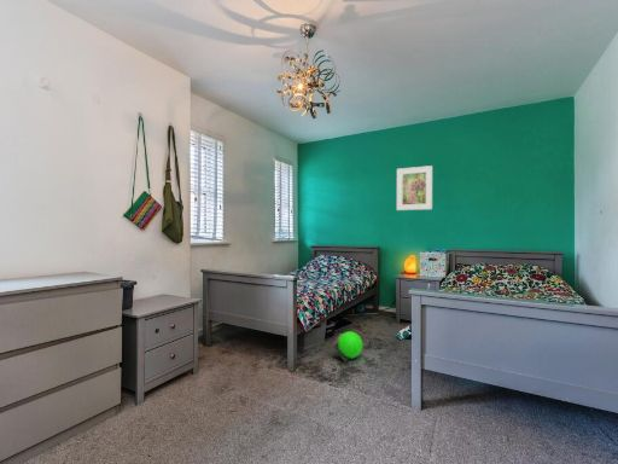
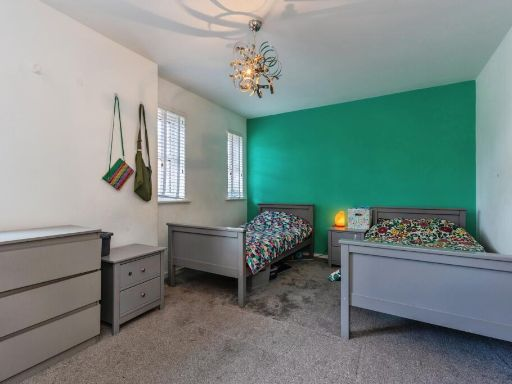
- ball (348, 344)
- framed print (414, 188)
